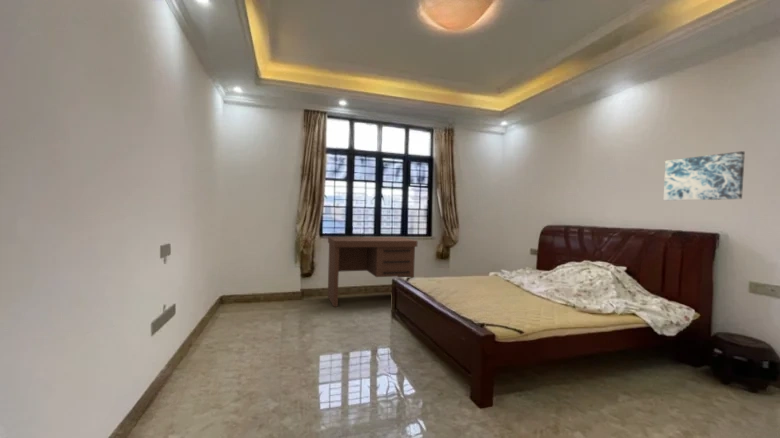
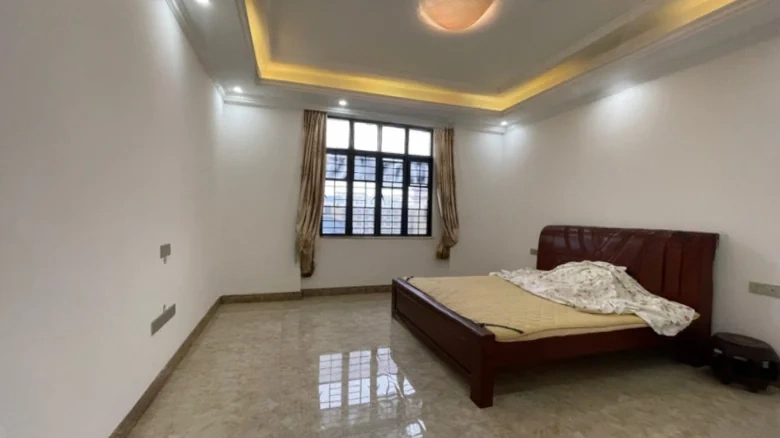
- wall art (700, 178)
- desk (371, 269)
